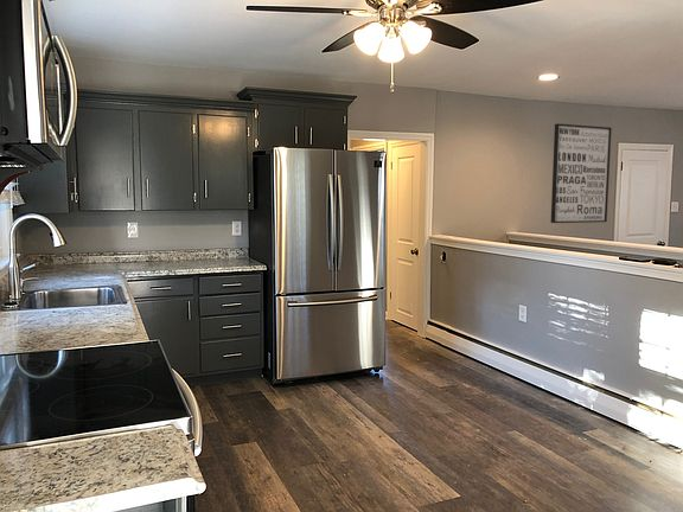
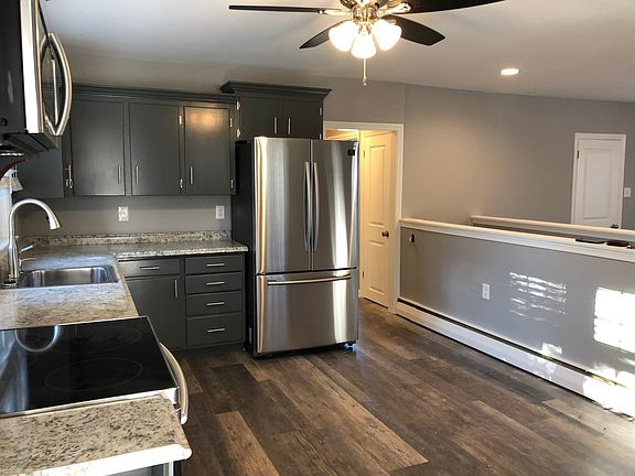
- wall art (581, 174)
